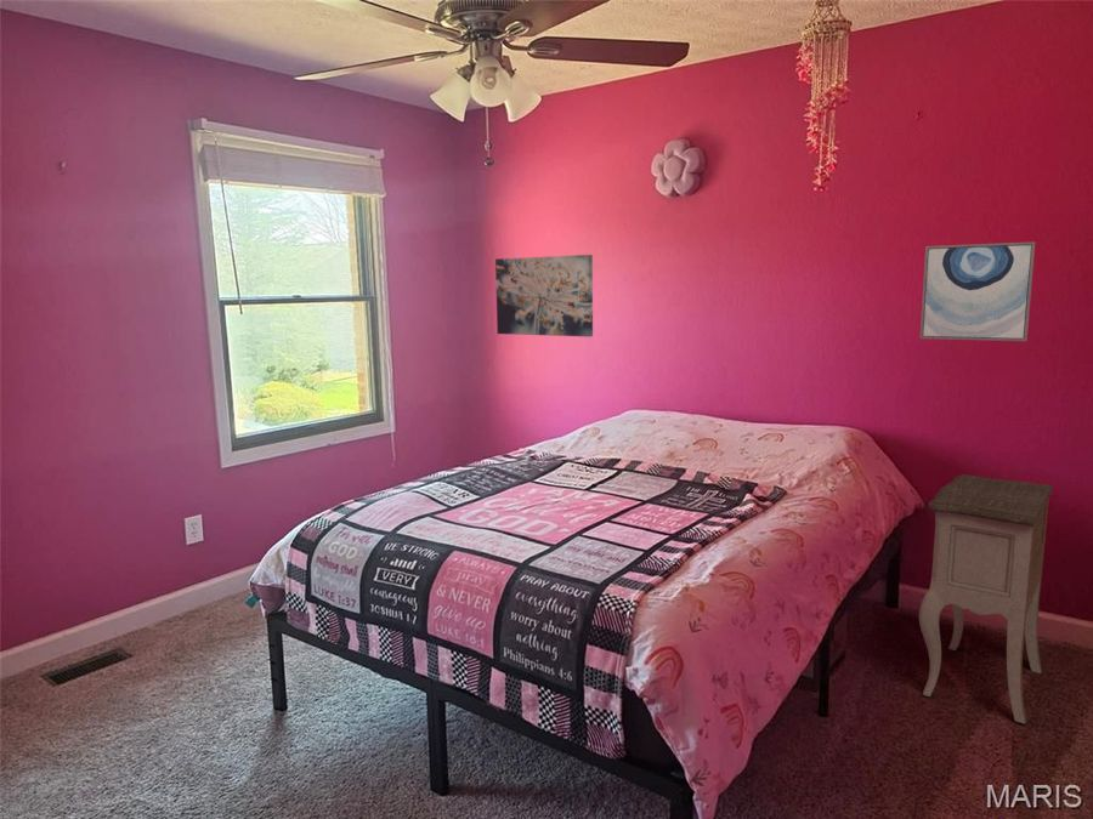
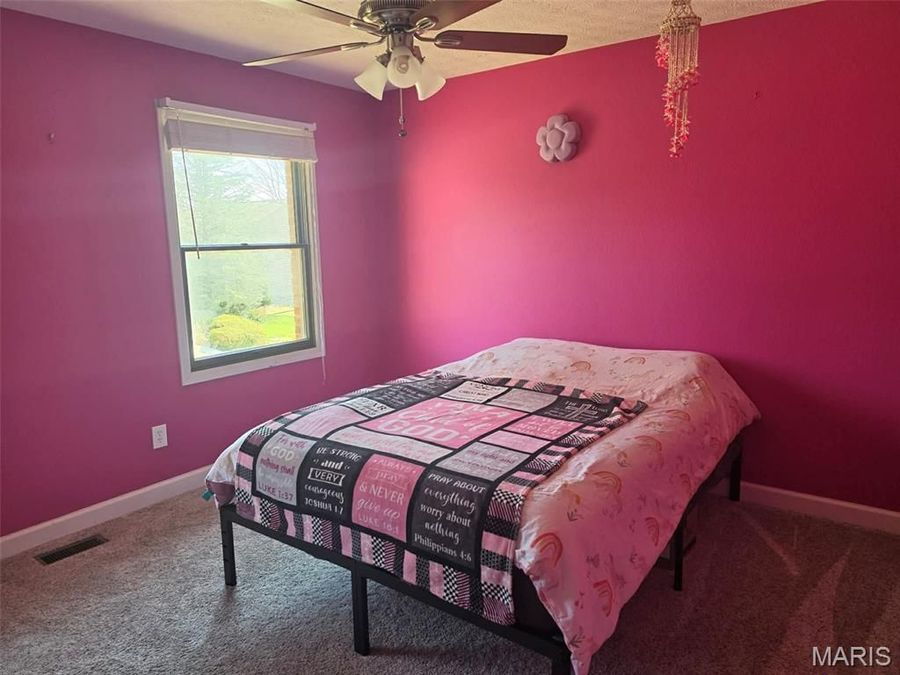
- wall art (542, 296)
- wall art (974, 292)
- nightstand (985, 588)
